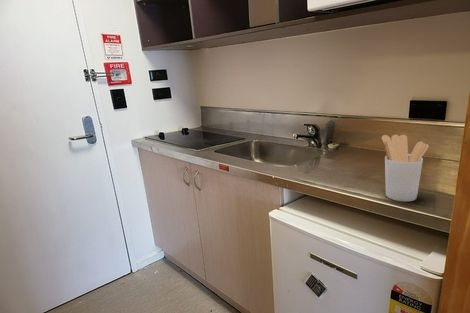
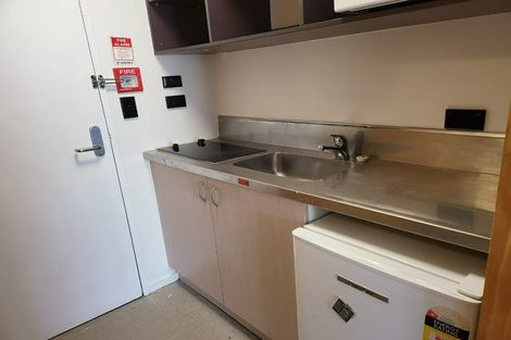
- utensil holder (399, 165)
